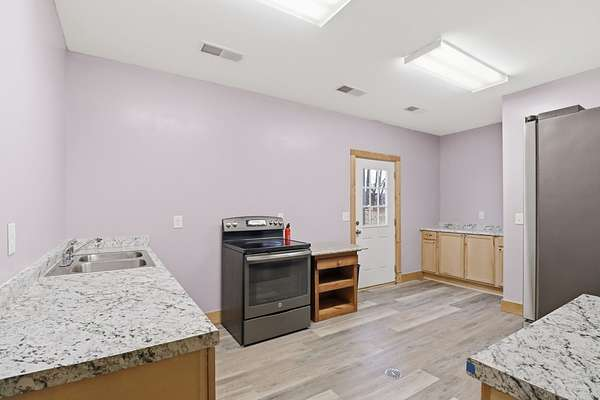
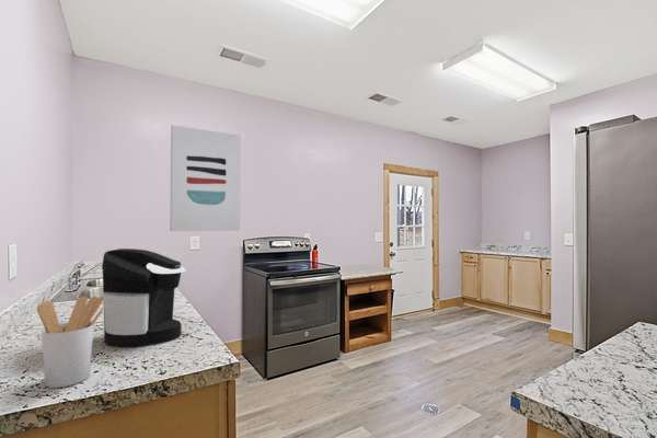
+ wall art (207, 180)
+ utensil holder (74, 336)
+ coffee maker (146, 292)
